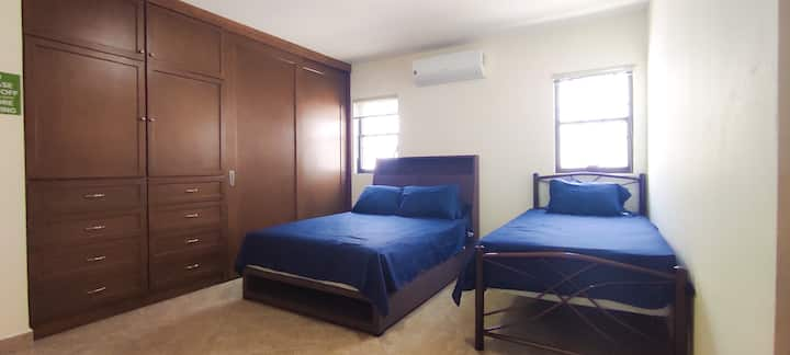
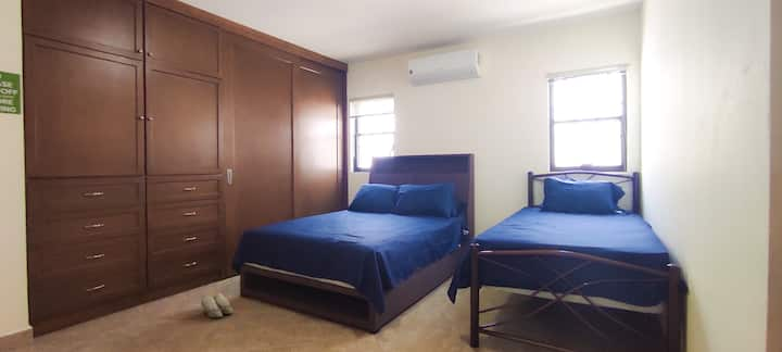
+ slippers (217, 304)
